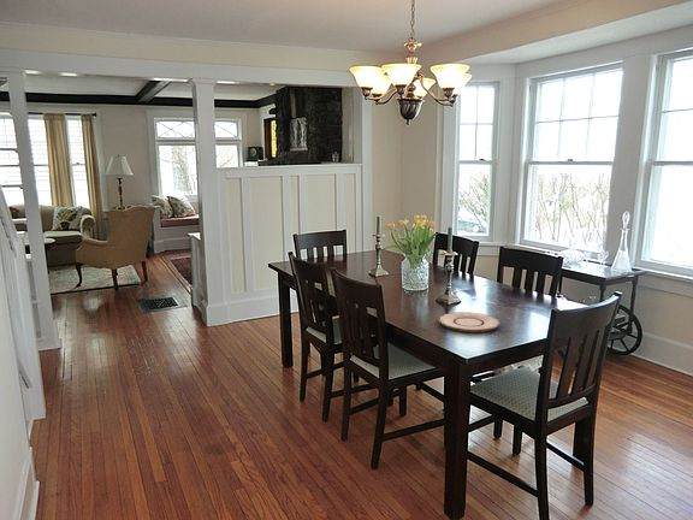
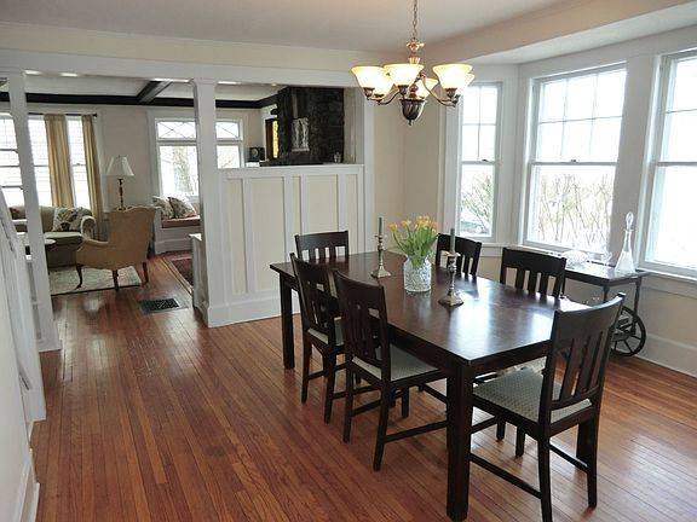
- plate (468, 321)
